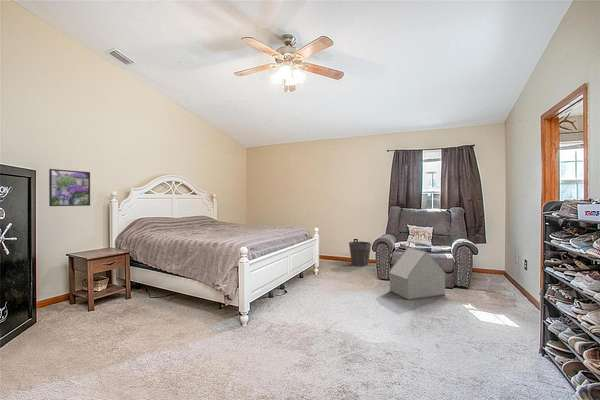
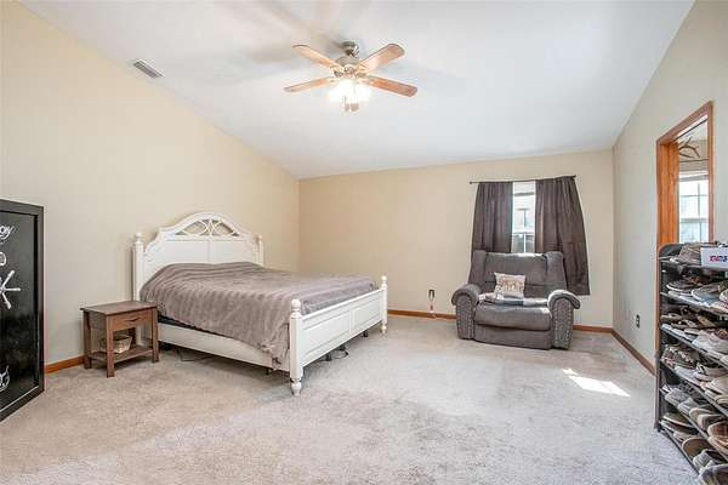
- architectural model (417, 271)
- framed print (70, 188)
- waste bin (359, 253)
